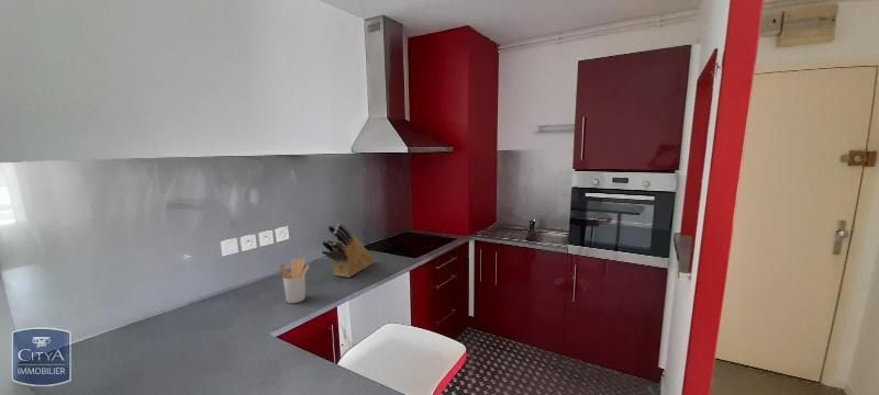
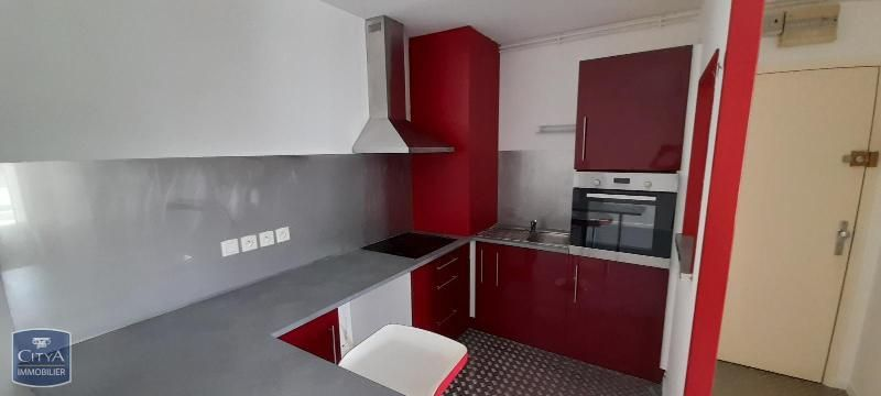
- knife block (348, 246)
- utensil holder (296, 279)
